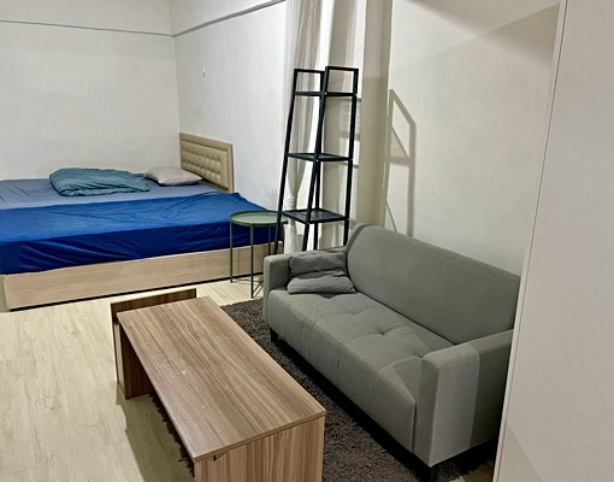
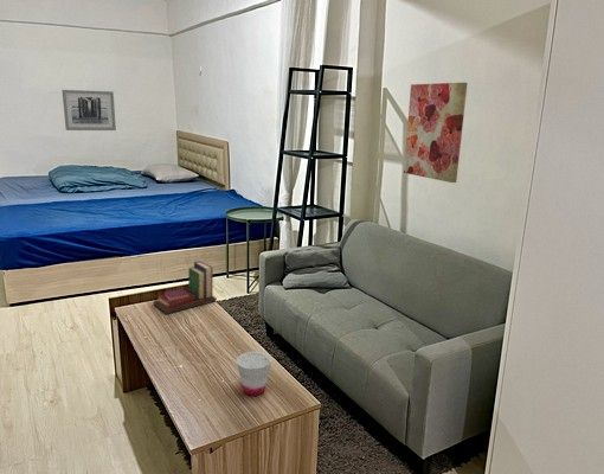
+ book (184, 289)
+ cup (253, 374)
+ wall art (432, 132)
+ wall art (89, 110)
